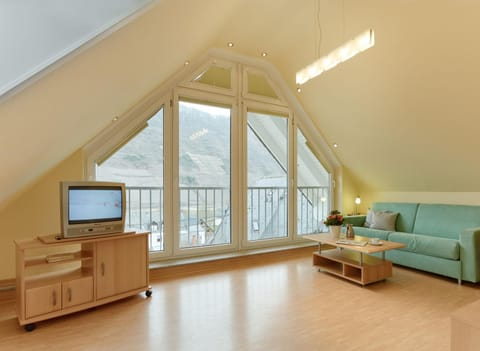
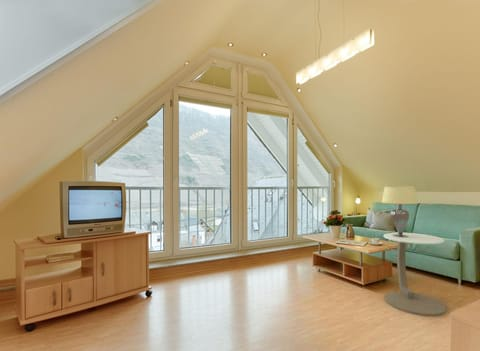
+ lampshade (399, 211)
+ side table (405, 269)
